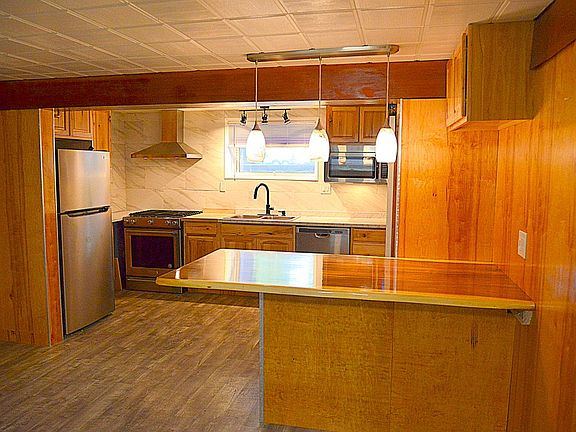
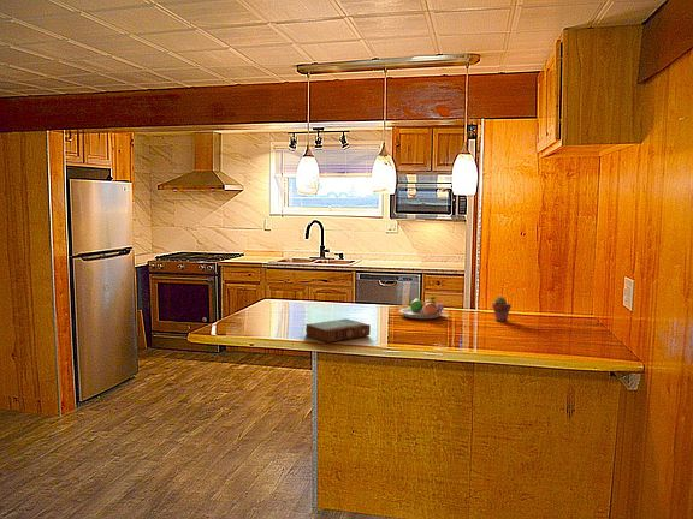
+ potted succulent (500, 308)
+ book (337, 329)
+ fruit bowl (421, 306)
